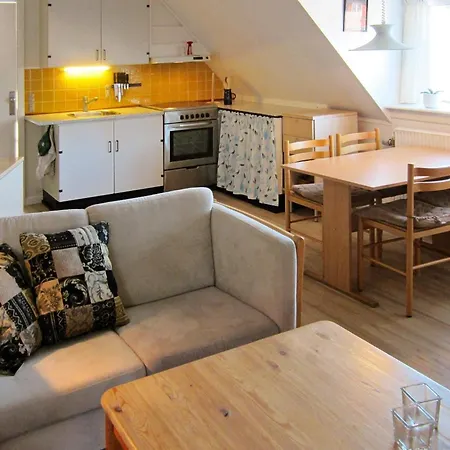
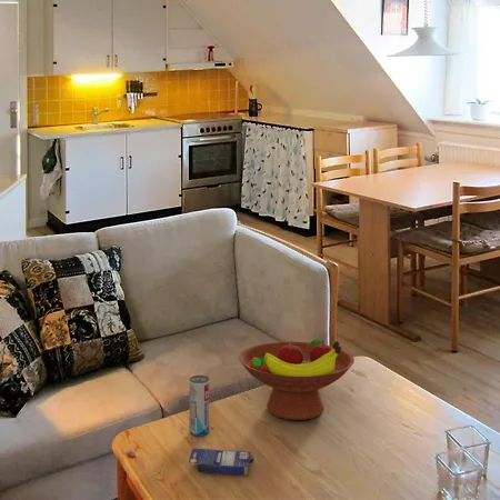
+ small box (219, 461)
+ fruit bowl (296, 373)
+ beverage can (199, 406)
